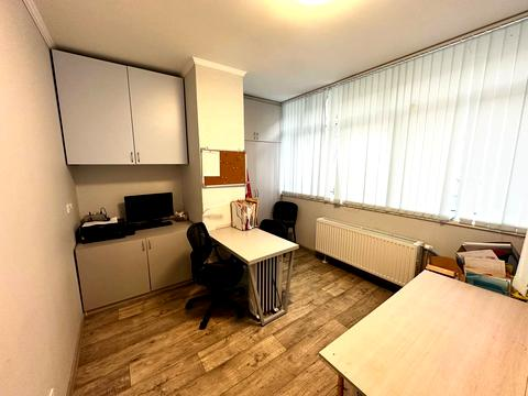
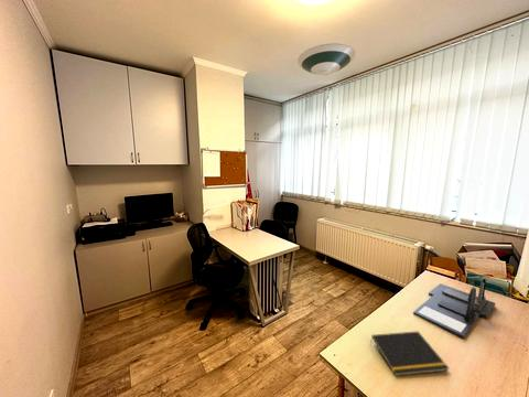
+ desk organizer (454, 294)
+ notepad (407, 351)
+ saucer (325, 66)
